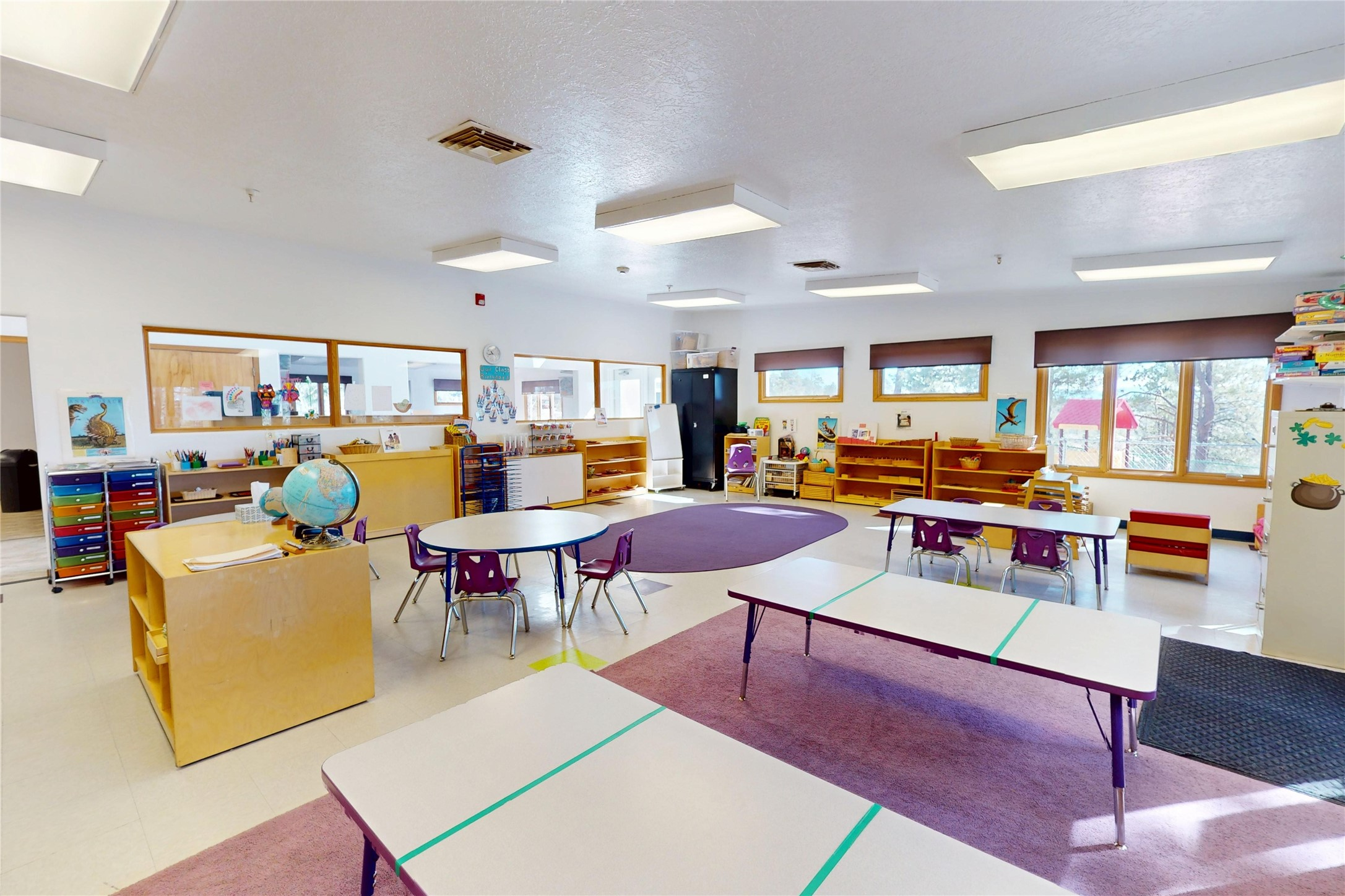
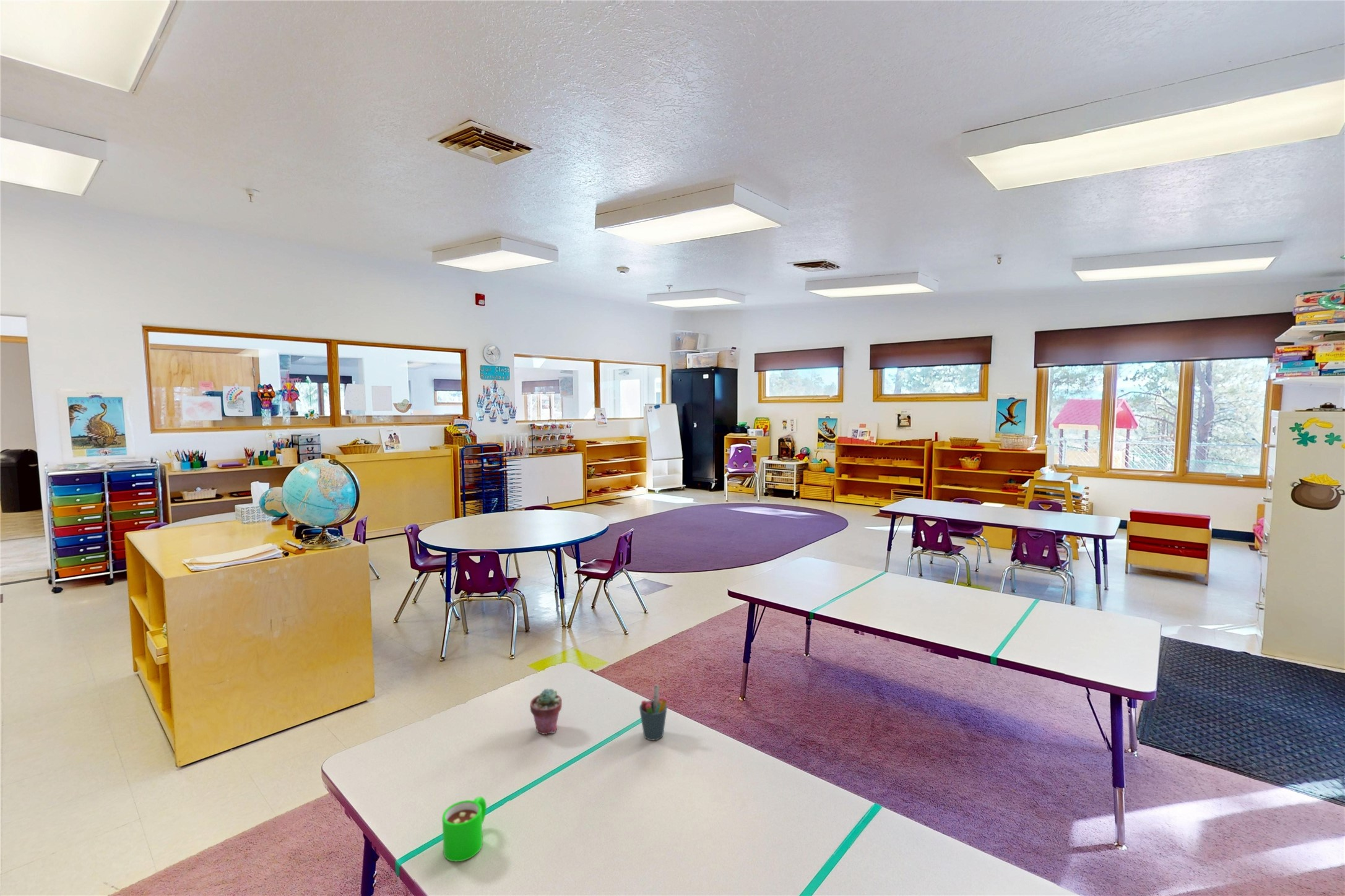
+ pen holder (654, 713)
+ potted succulent (546, 709)
+ mug (468, 823)
